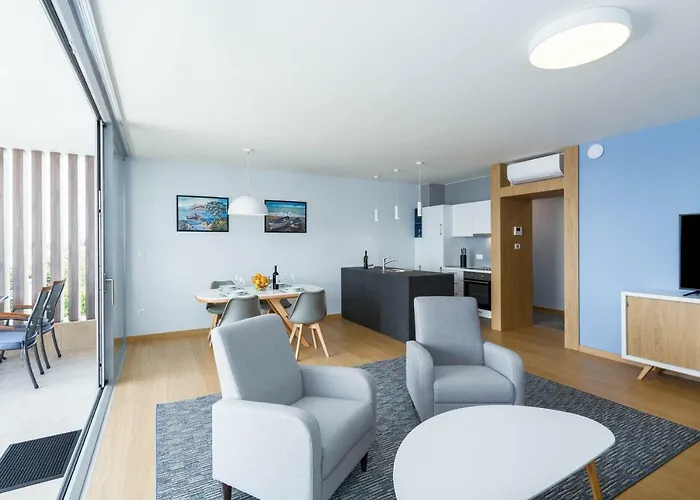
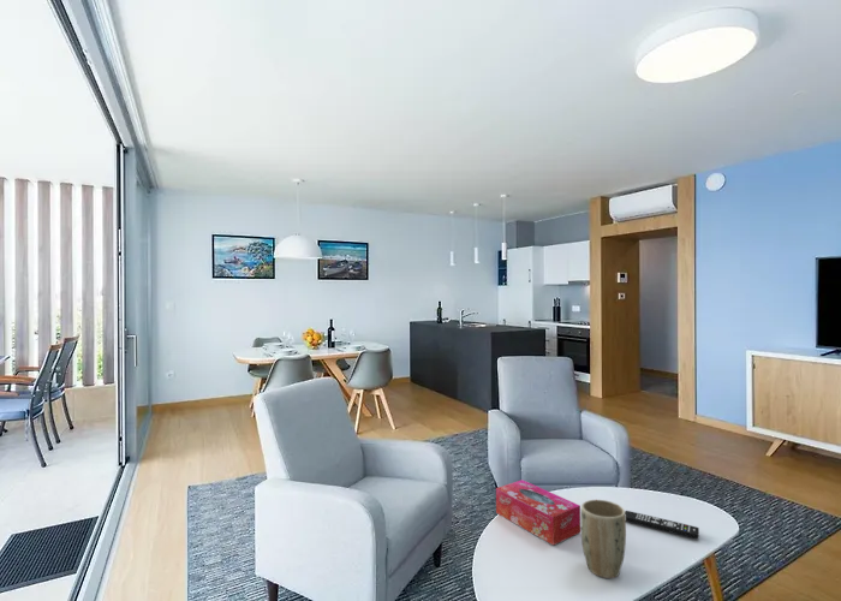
+ plant pot (603, 538)
+ remote control (660, 524)
+ tissue box (536, 508)
